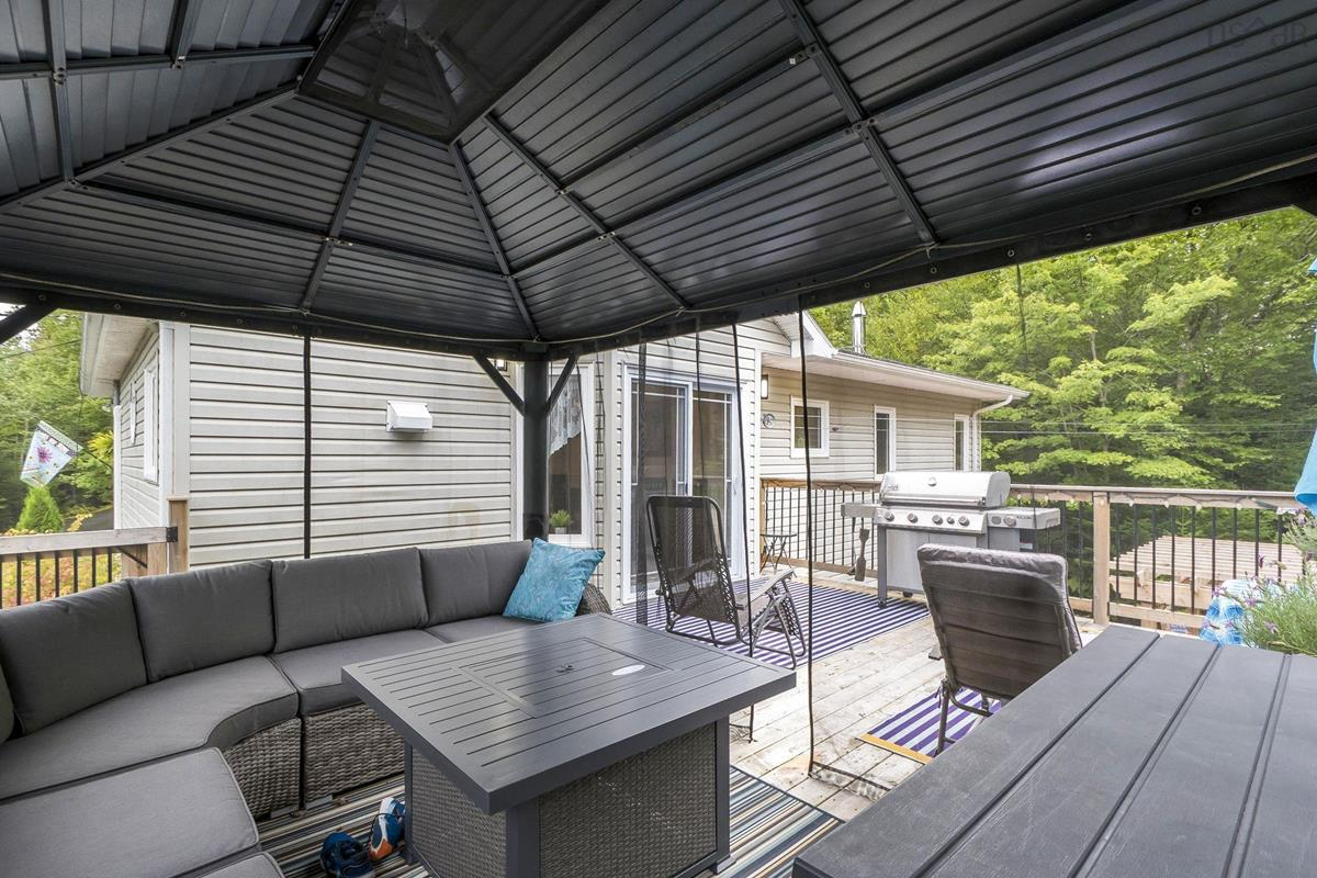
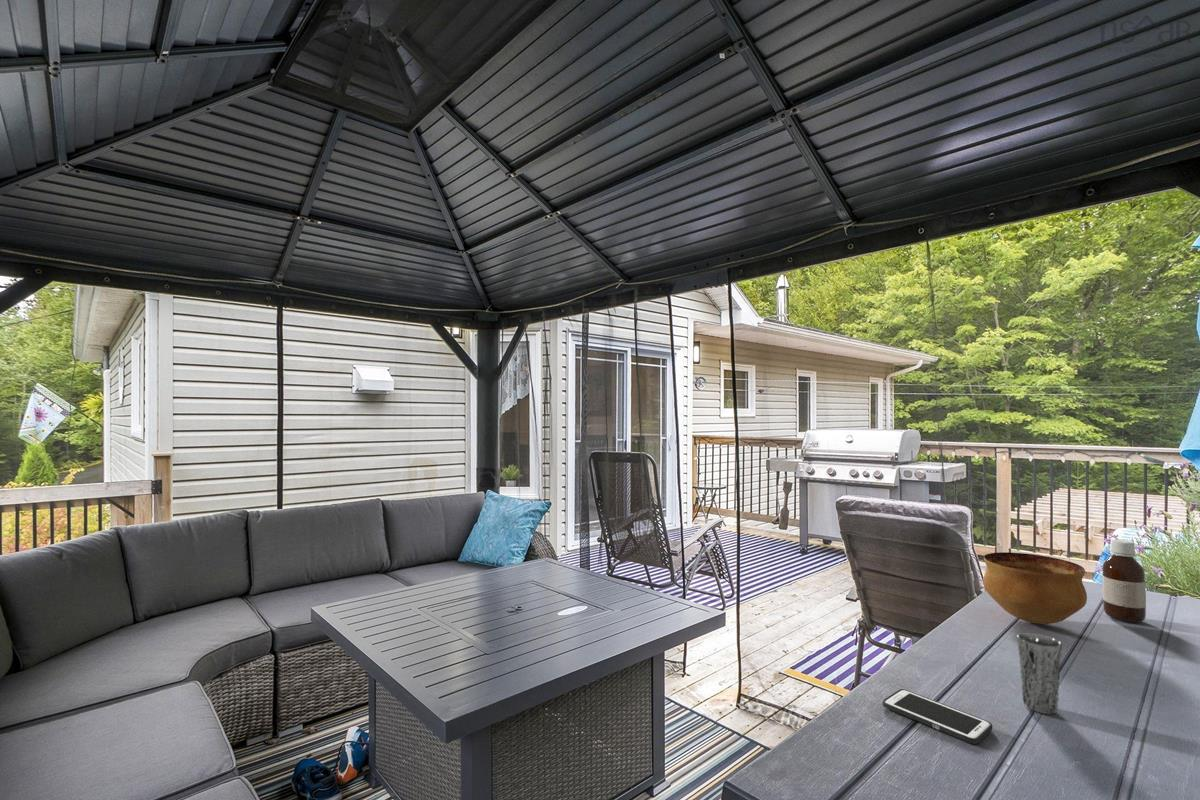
+ cell phone (935, 714)
+ bottle (1123, 579)
+ bowl (1032, 592)
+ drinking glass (1039, 673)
